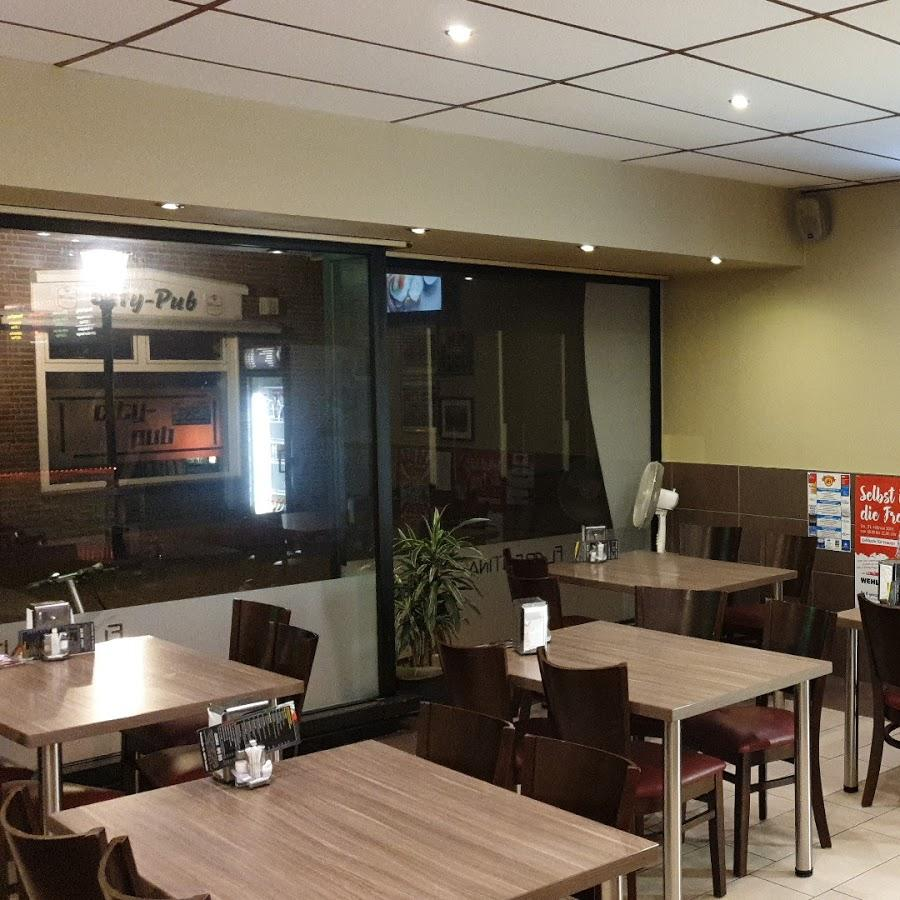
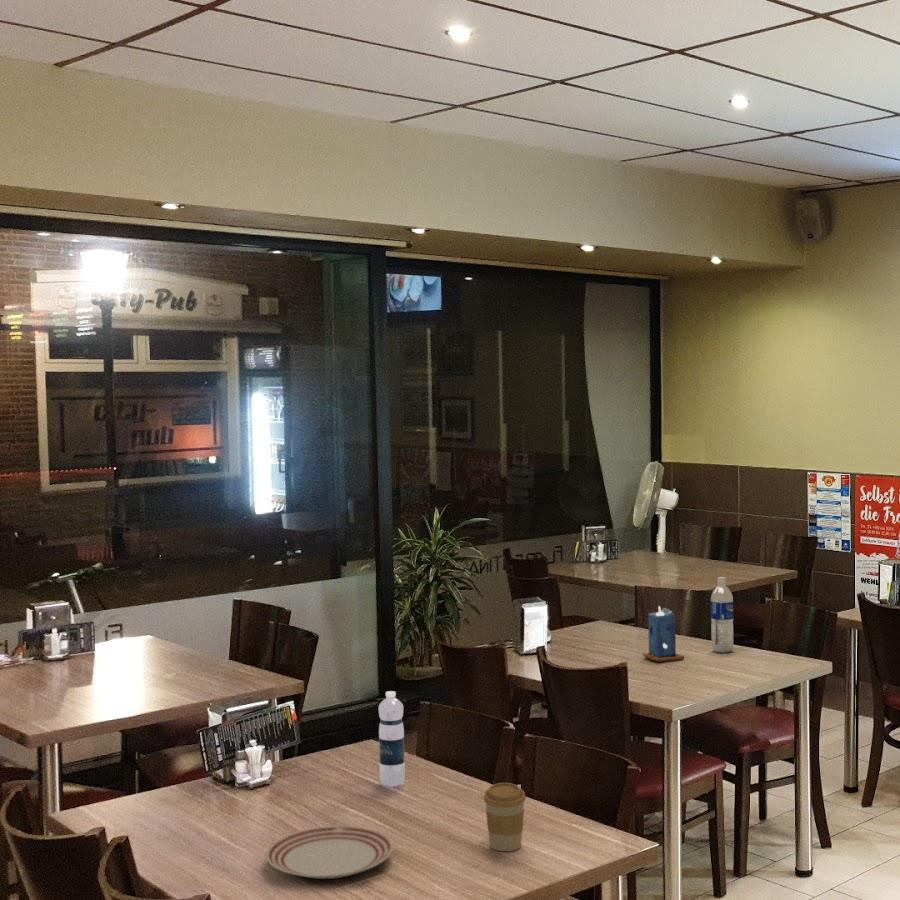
+ coffee cup (505, 816)
+ dinner plate (330, 855)
+ candle (663, 631)
+ water bottle (722, 614)
+ water bottle (391, 738)
